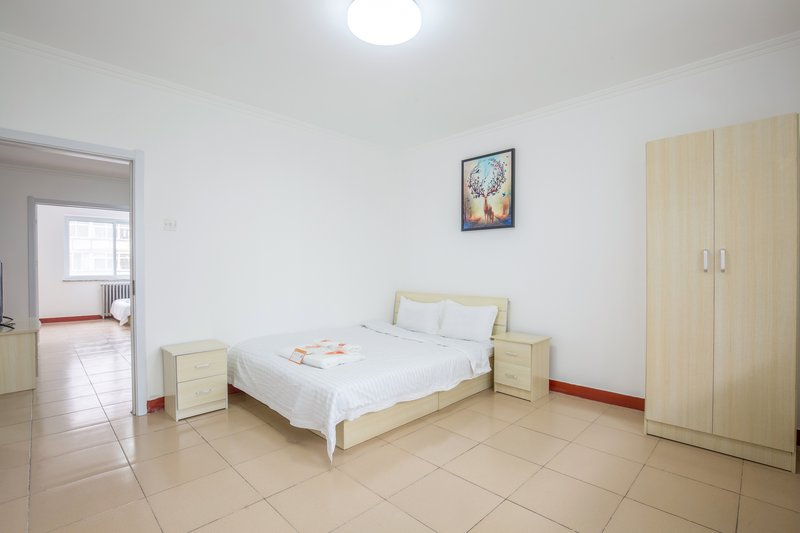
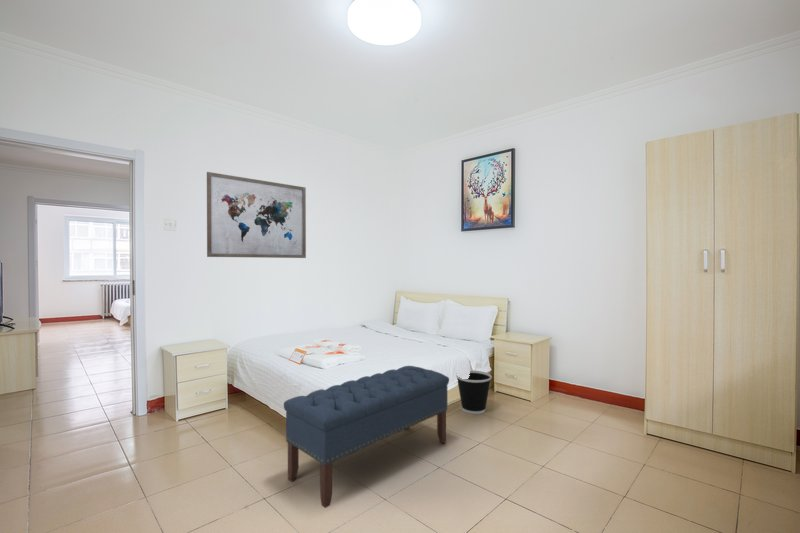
+ bench (374, 421)
+ wall art (260, 219)
+ wastebasket (473, 392)
